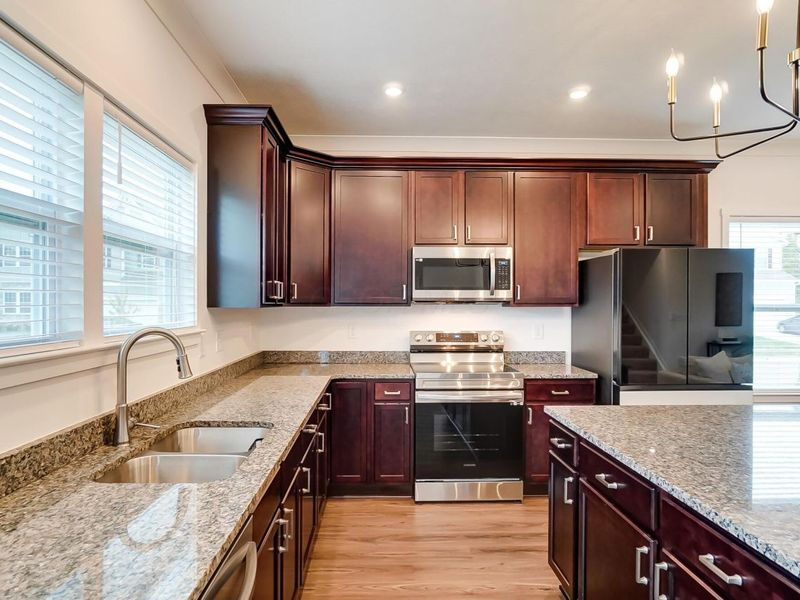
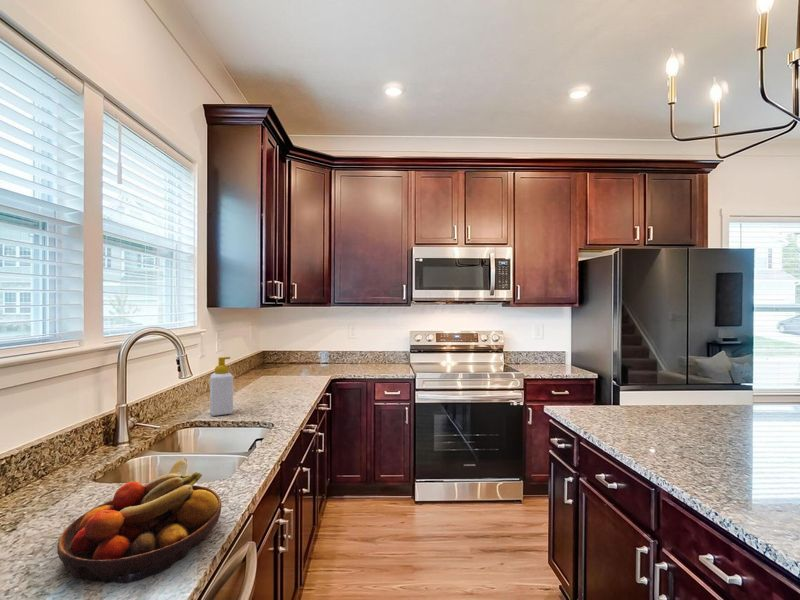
+ soap bottle (221, 385)
+ fruit bowl (146, 510)
